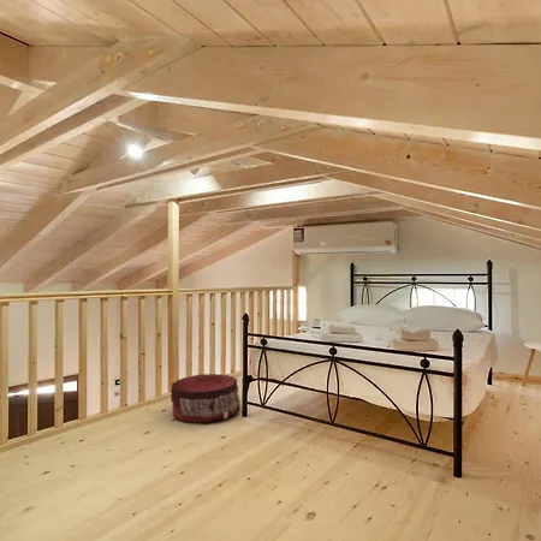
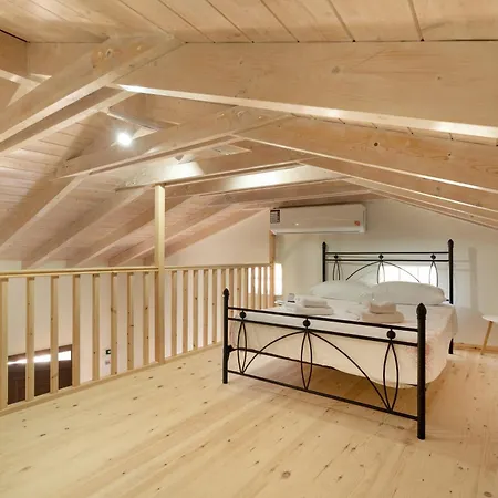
- pouf (206, 394)
